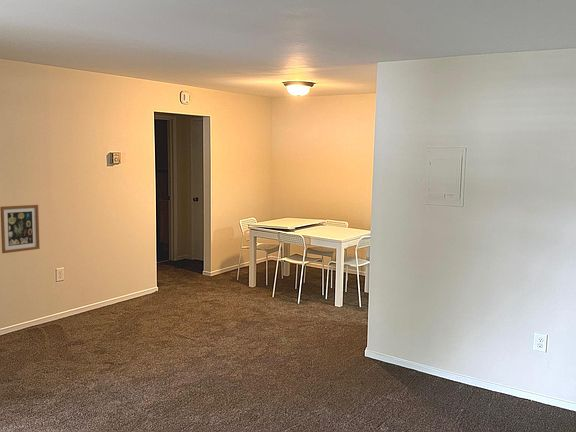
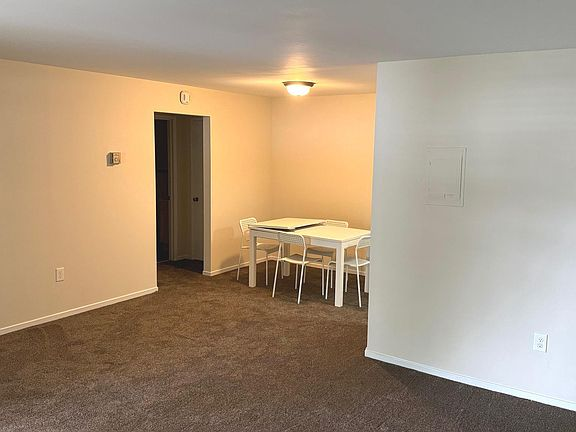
- wall art (20, 228)
